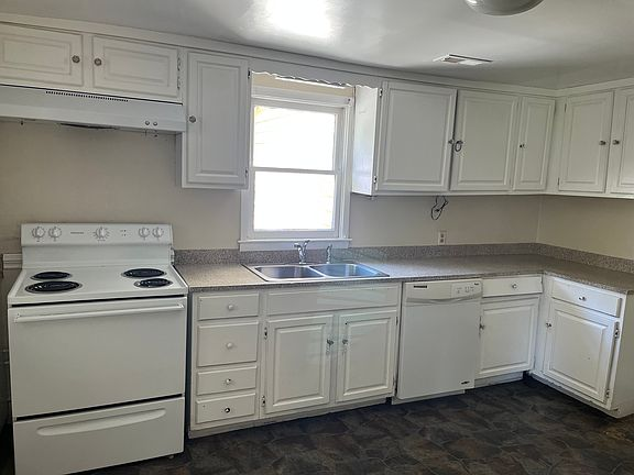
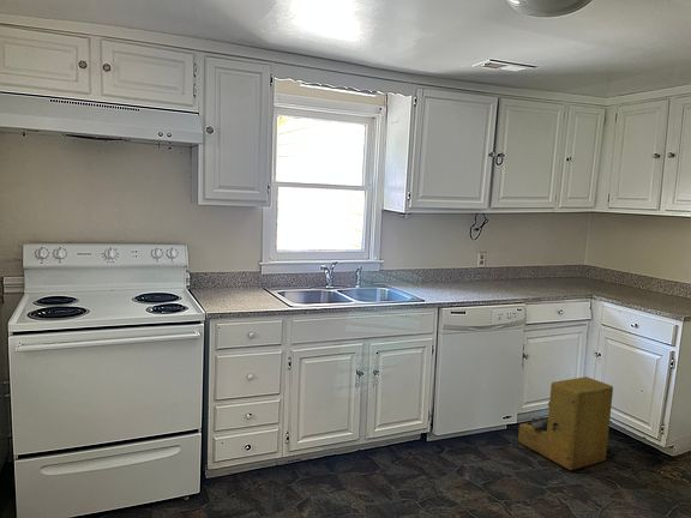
+ shoe shine box (570, 414)
